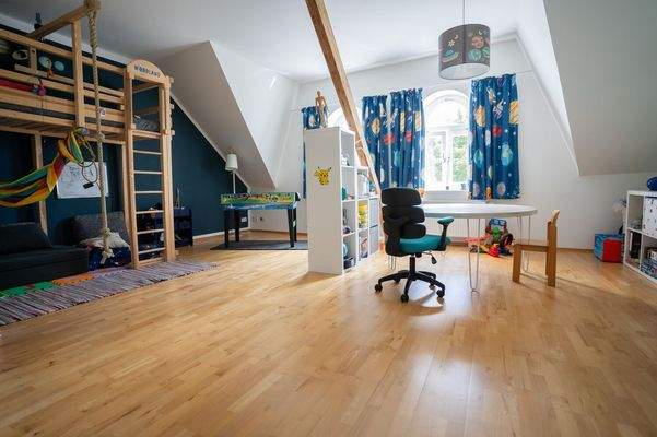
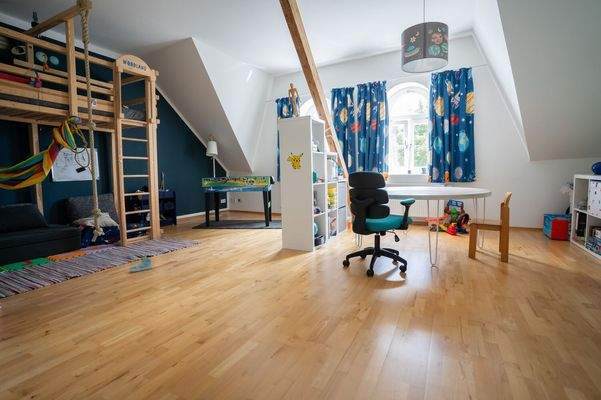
+ sneaker (140, 263)
